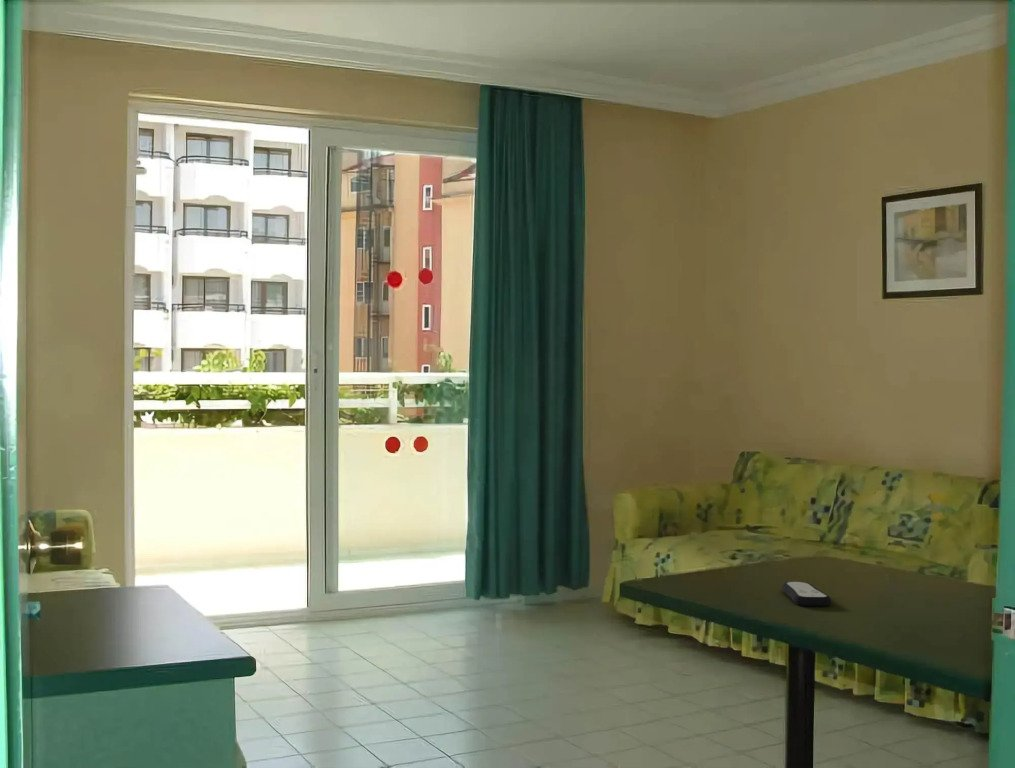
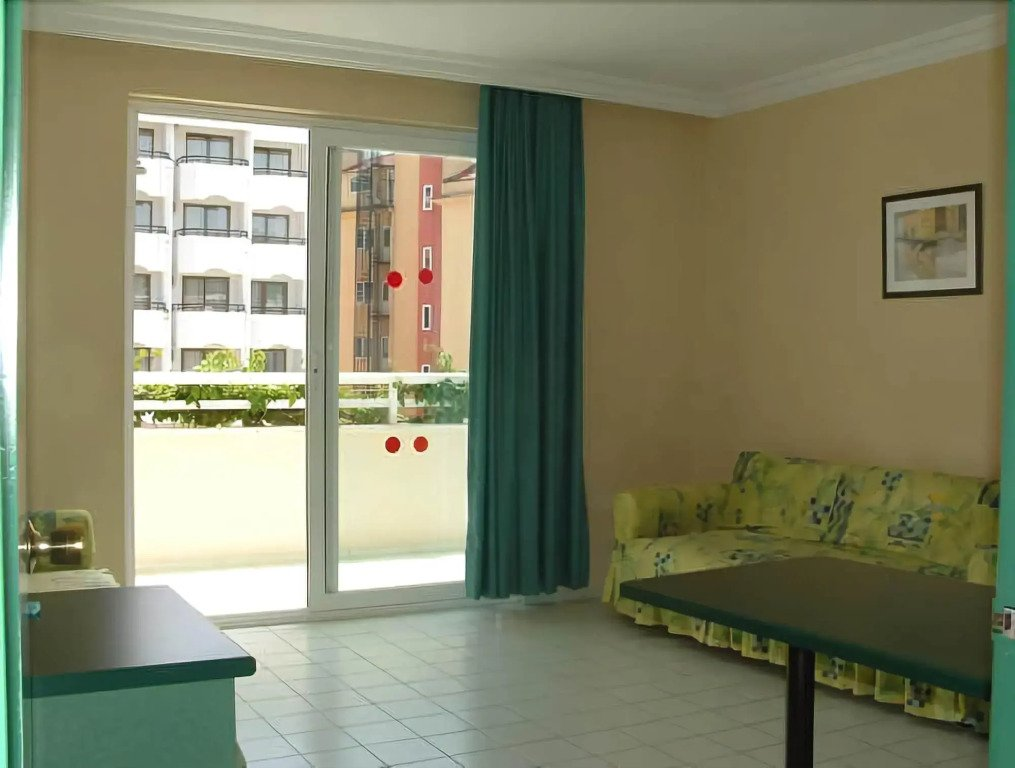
- remote control (804, 593)
